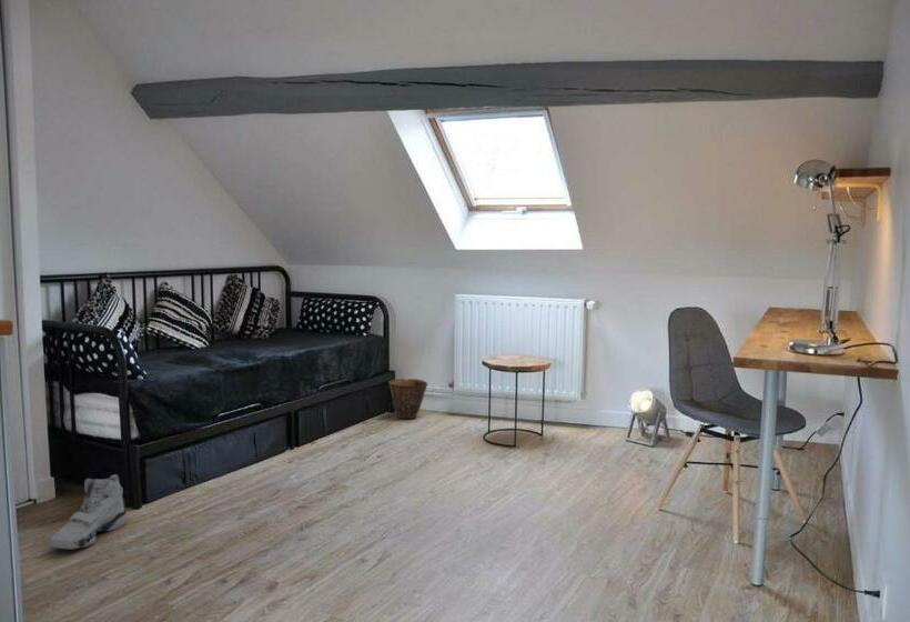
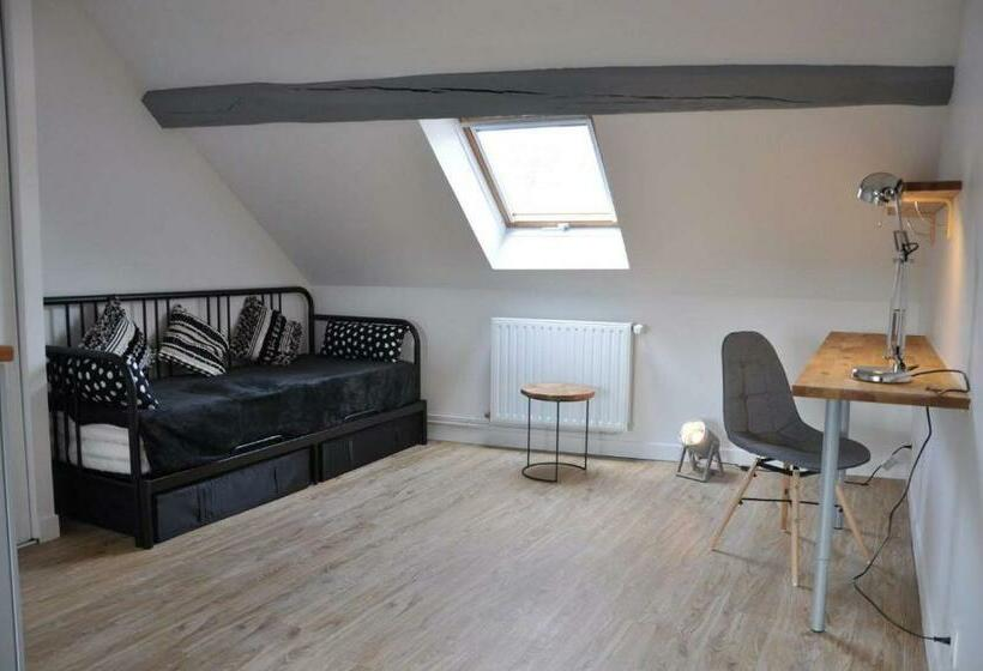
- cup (407, 399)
- sneaker (89, 510)
